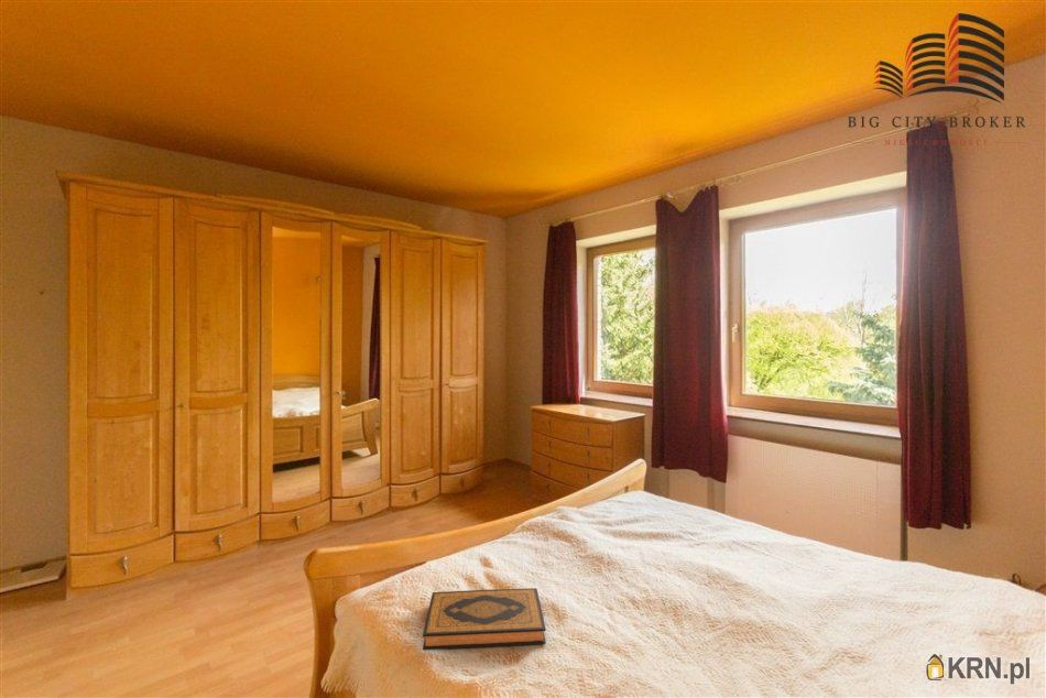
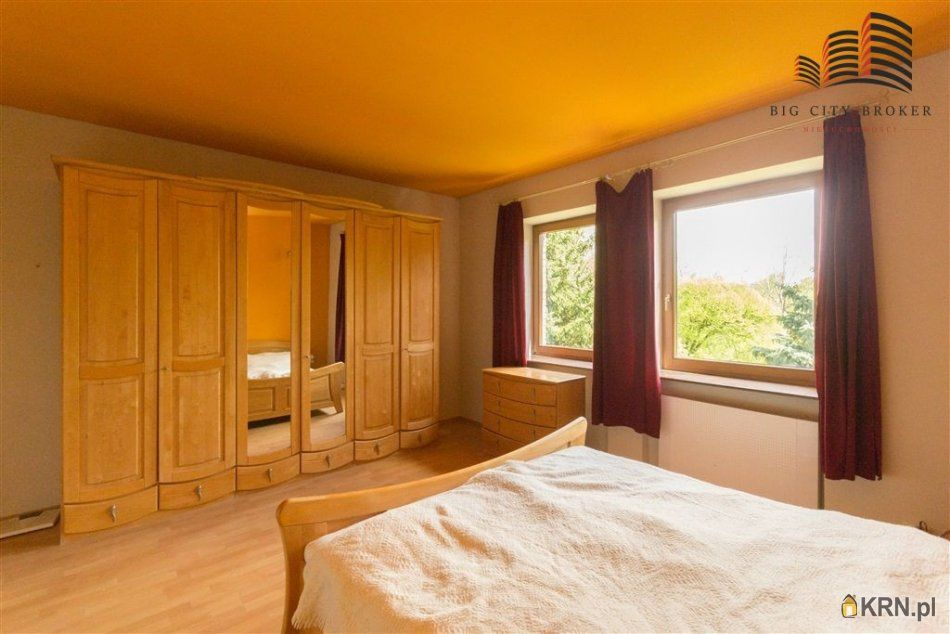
- hardback book (484, 615)
